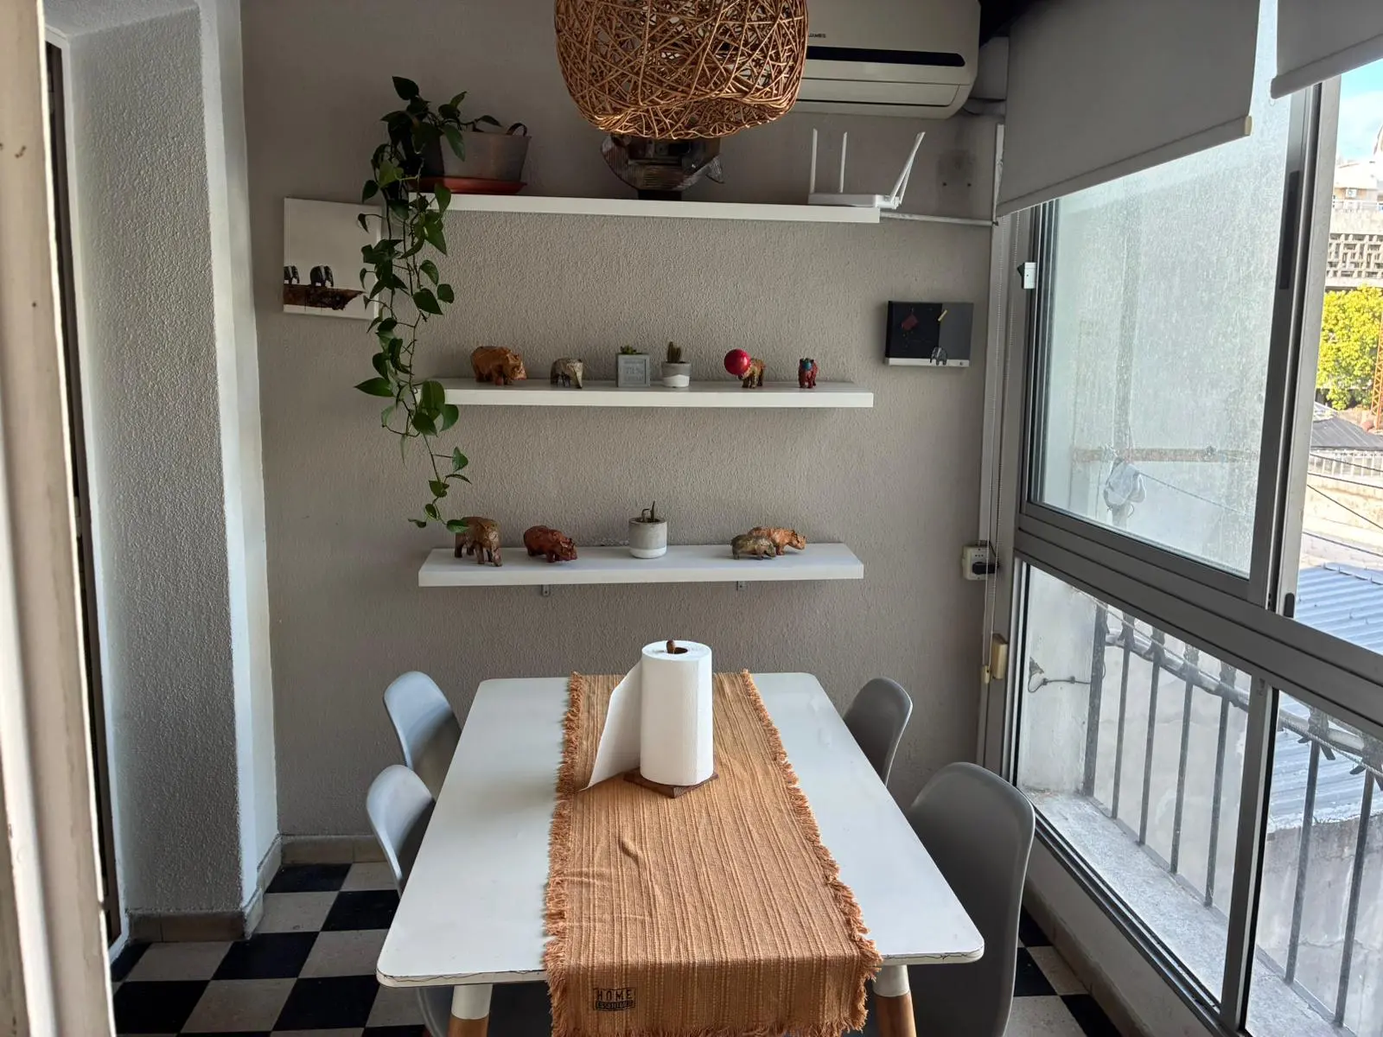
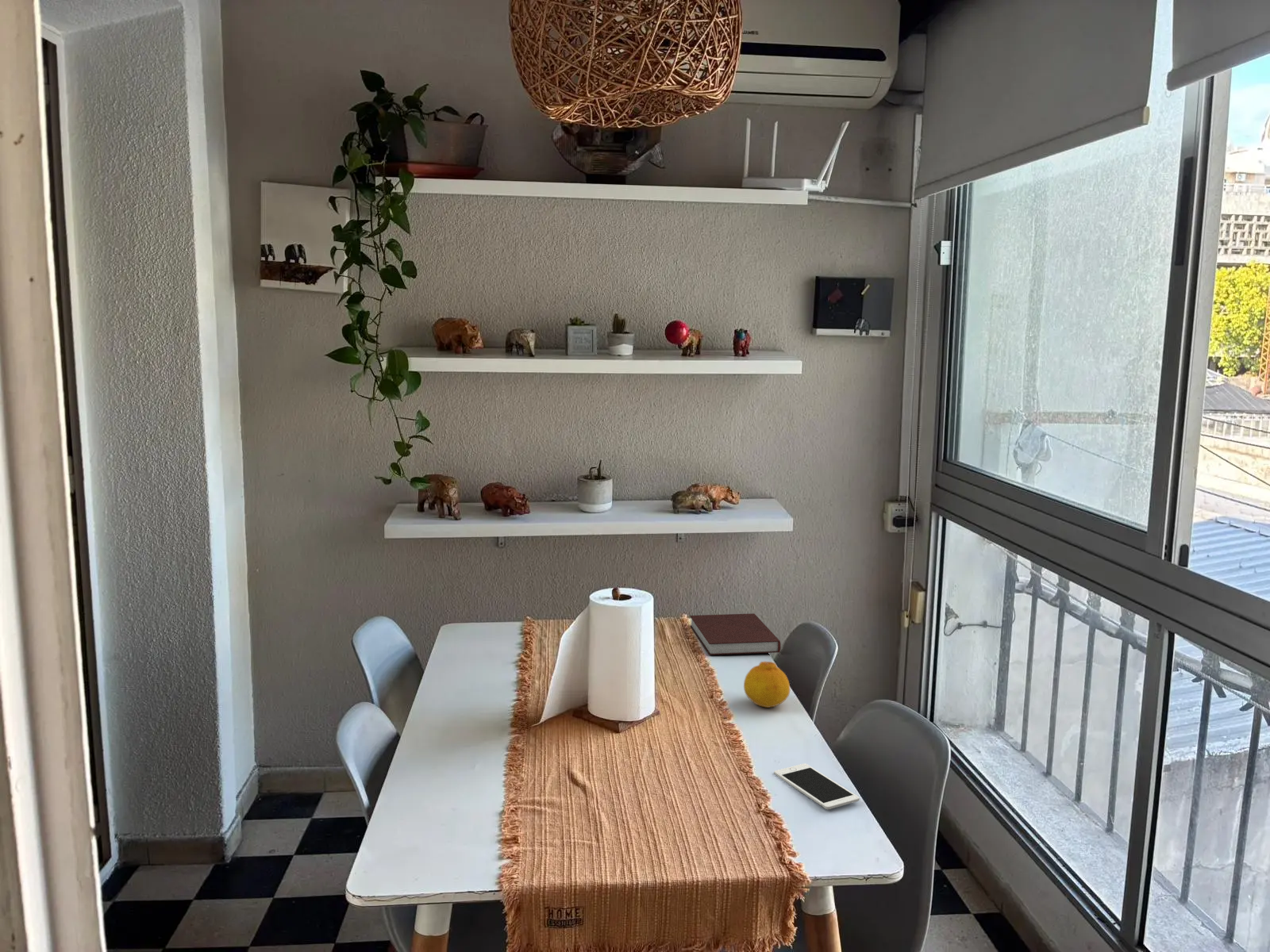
+ fruit (767, 683)
+ cell phone (815, 785)
+ notebook (733, 633)
